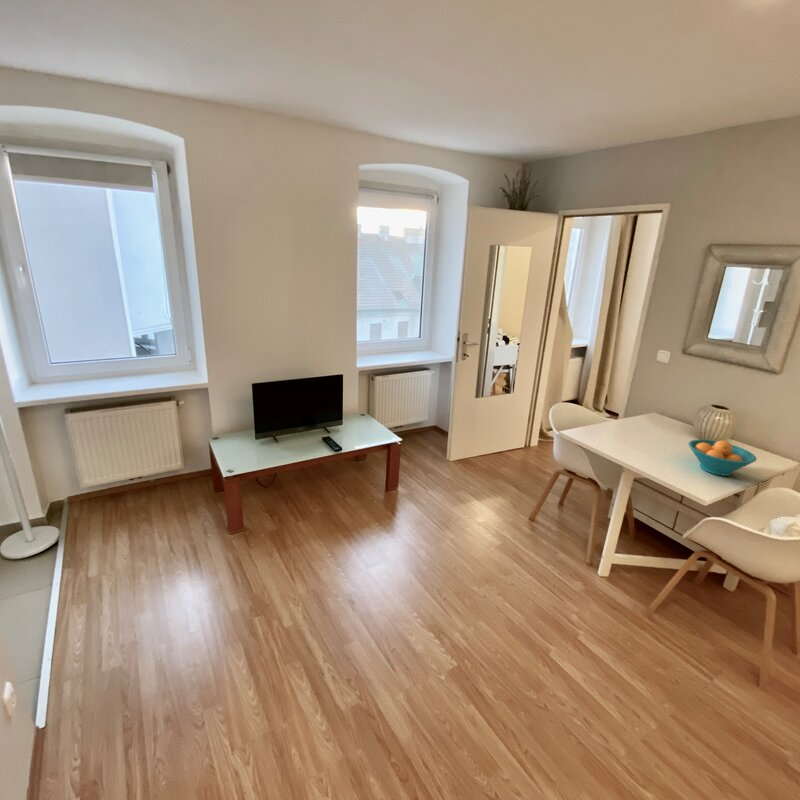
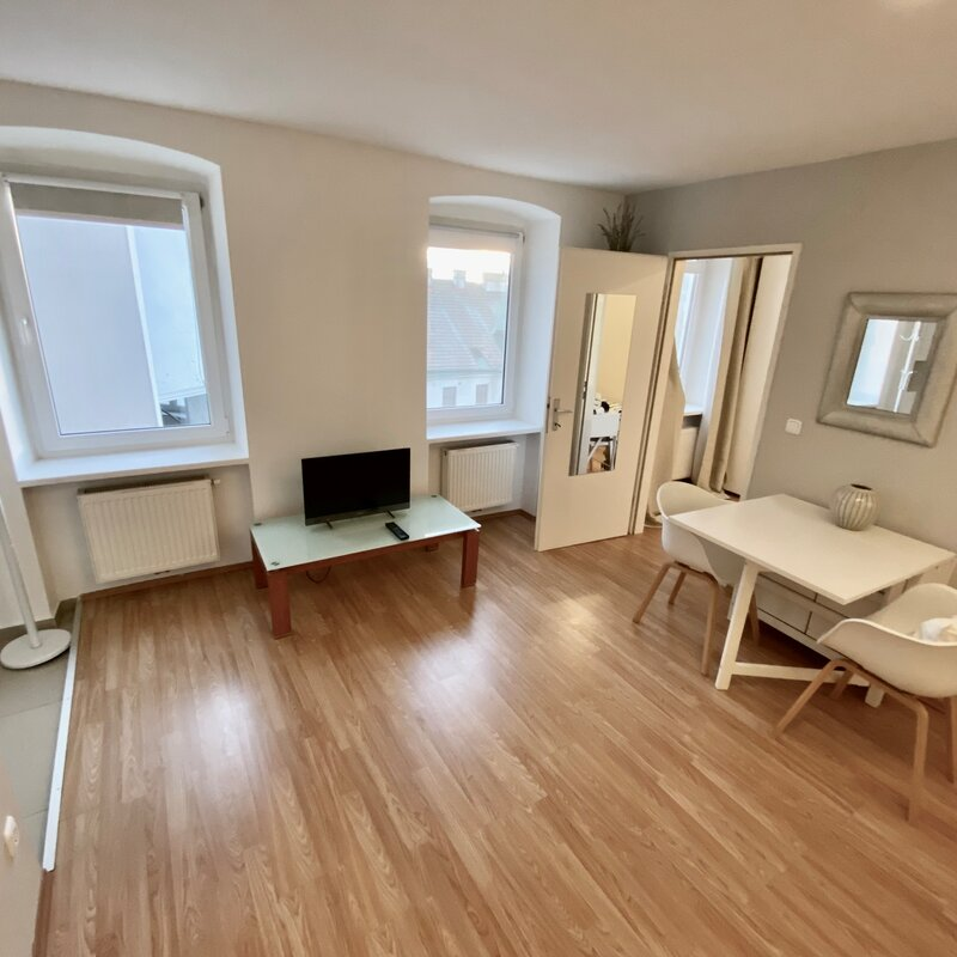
- fruit bowl (719, 455)
